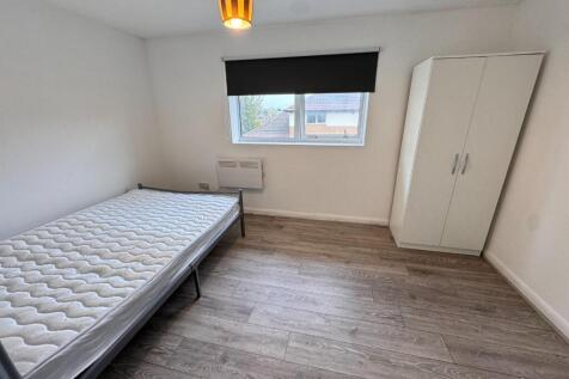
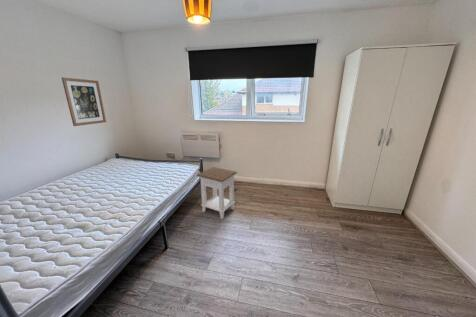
+ nightstand (216, 192)
+ wall art (86, 102)
